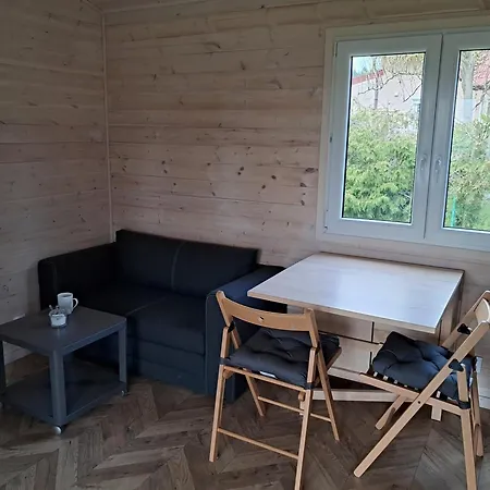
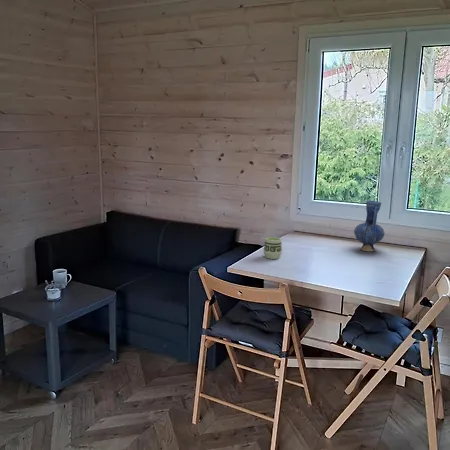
+ vase (369, 225)
+ cup (272, 248)
